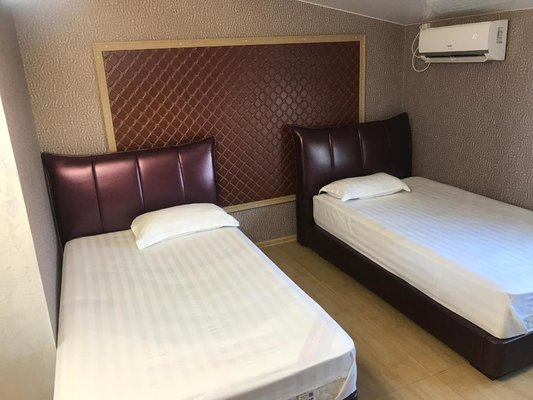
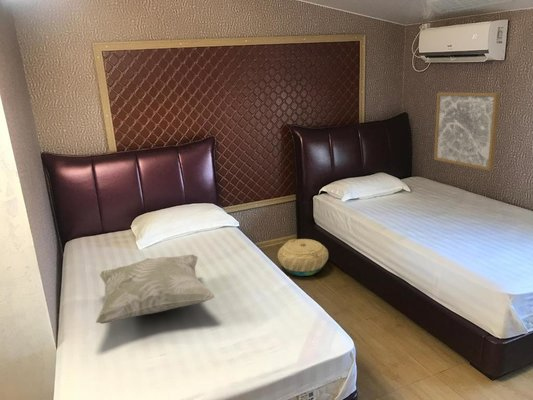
+ basket (302, 256)
+ wall art (464, 129)
+ decorative pillow (153, 284)
